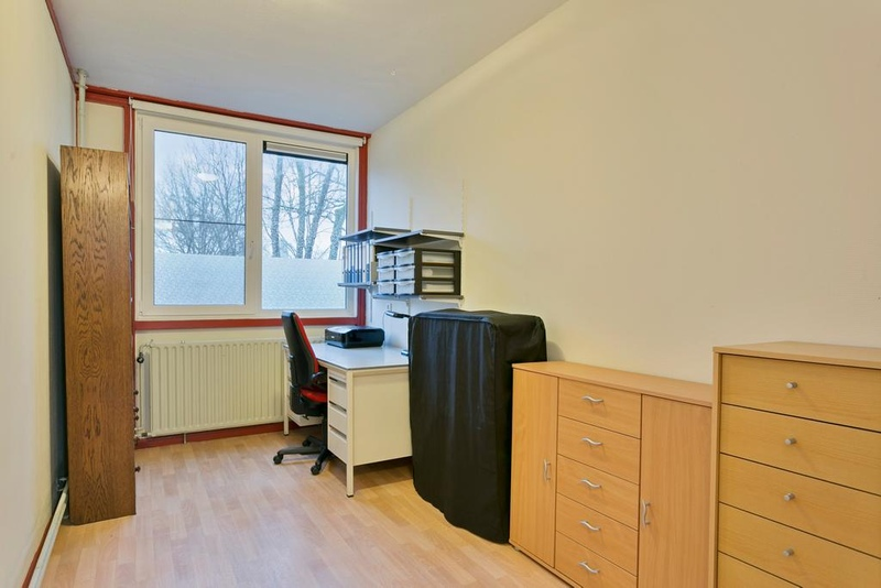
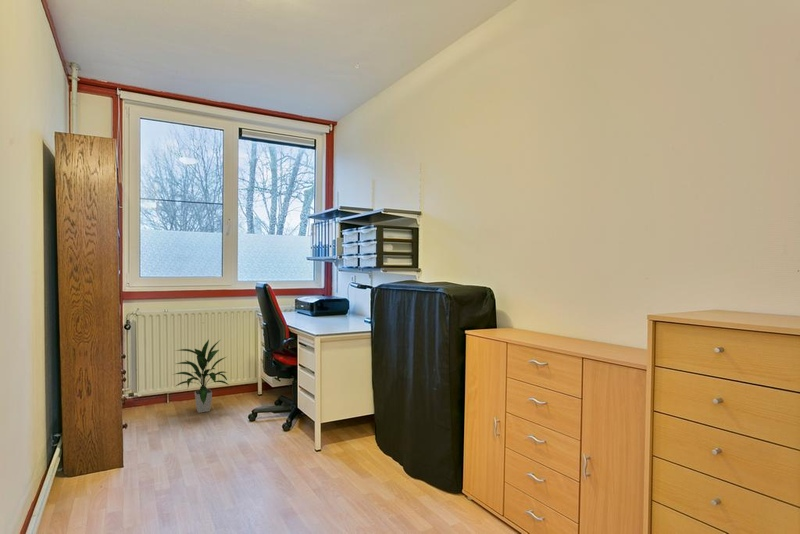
+ indoor plant (202, 375)
